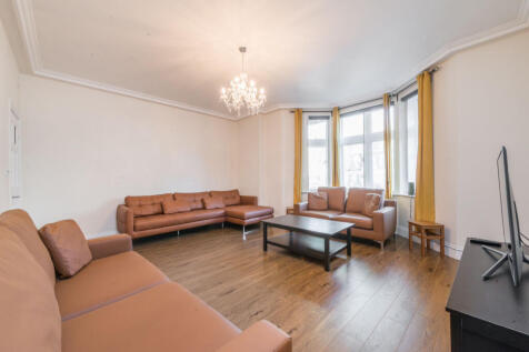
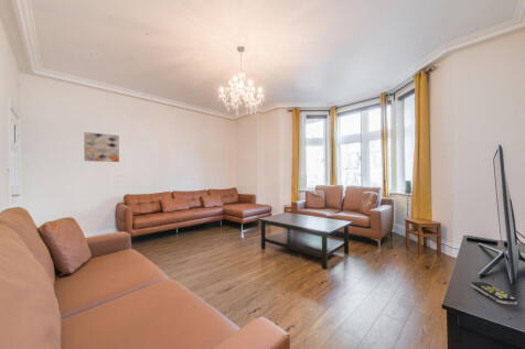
+ remote control (492, 292)
+ wall art (101, 148)
